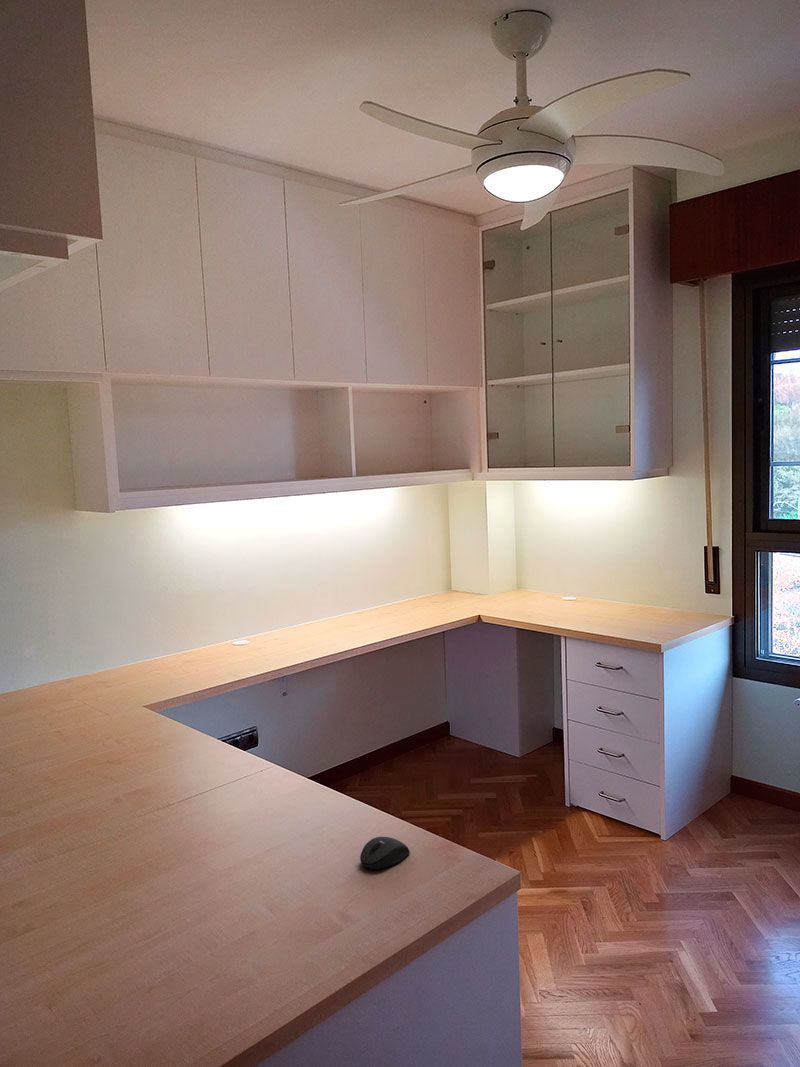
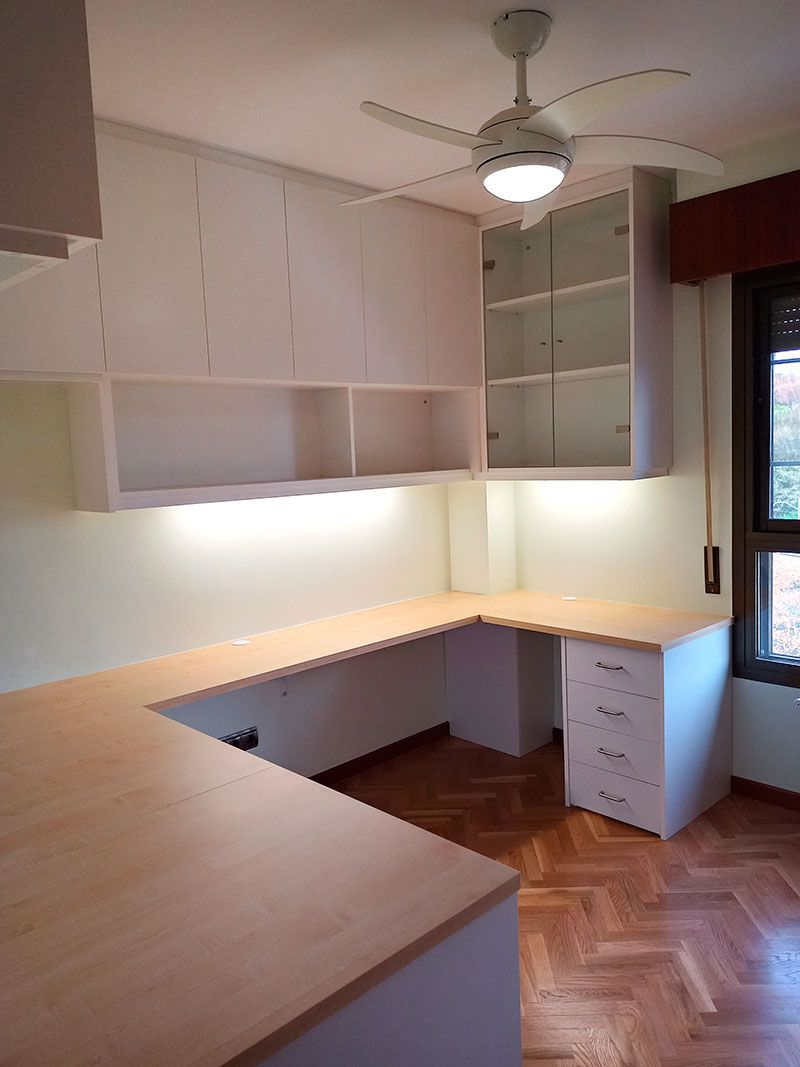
- mouse (385, 849)
